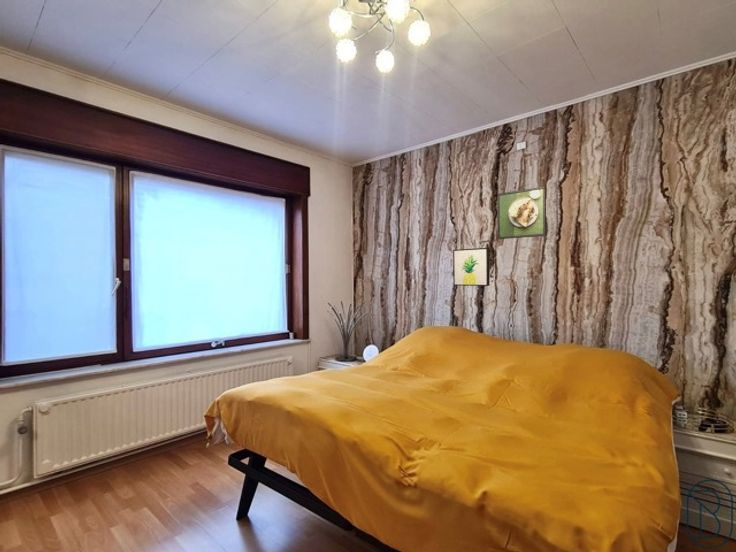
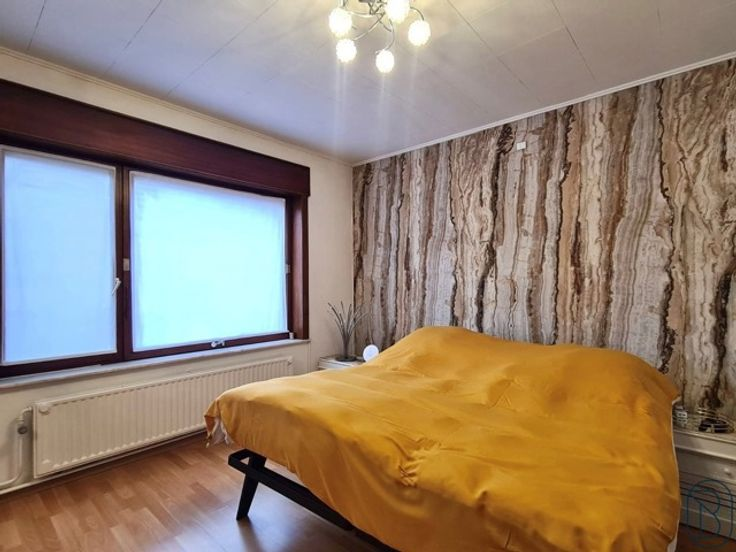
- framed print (520, 214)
- wall art (470, 267)
